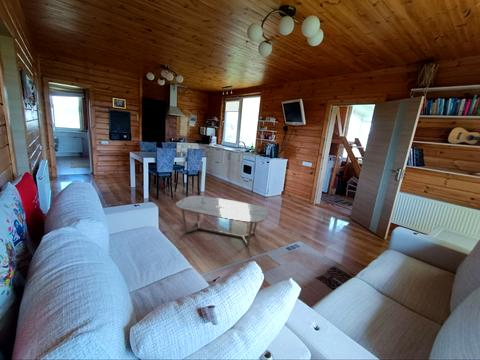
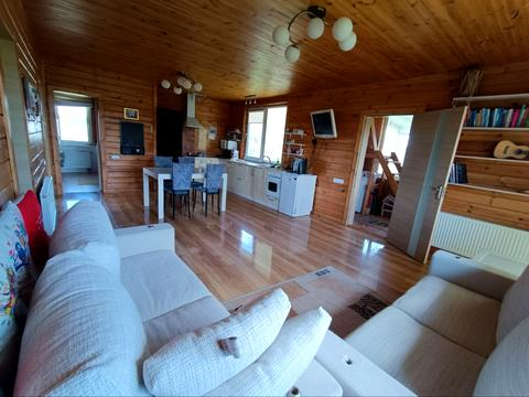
- coffee table (221, 217)
